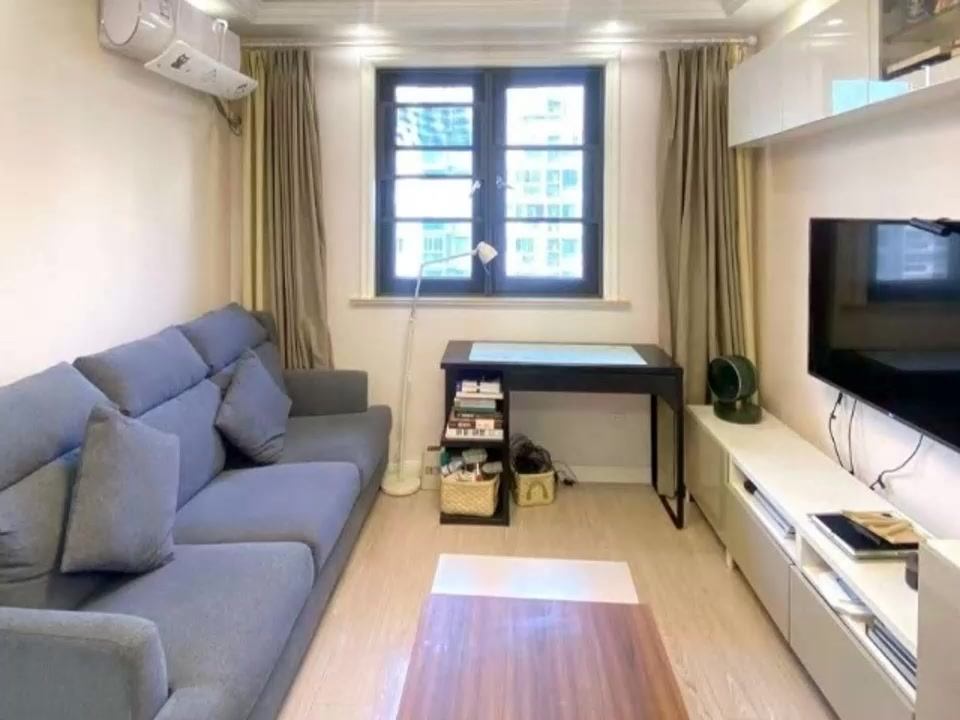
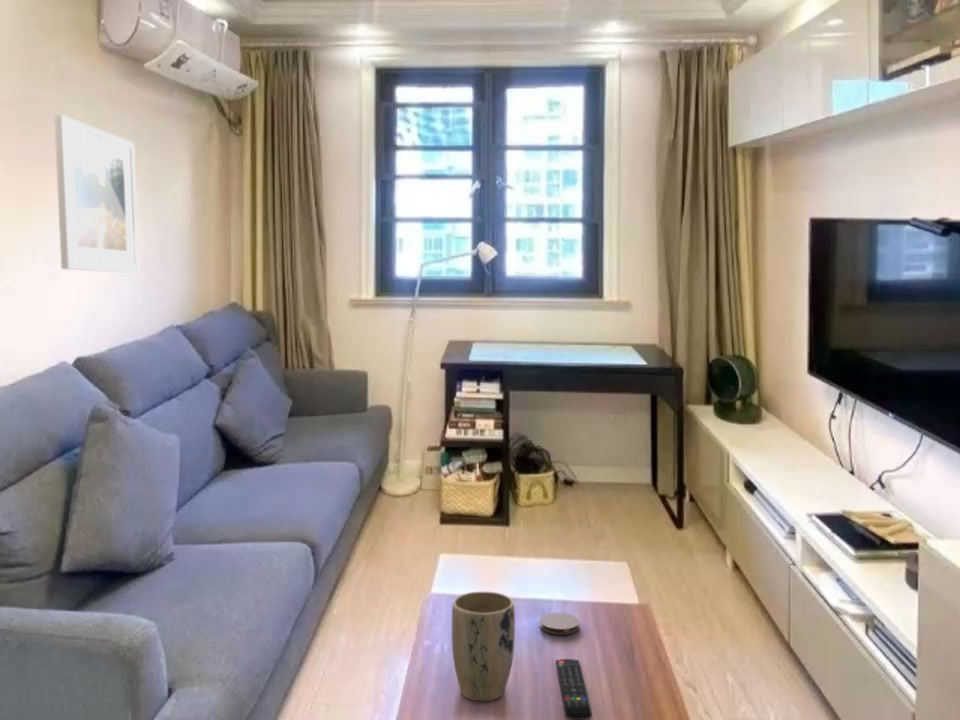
+ plant pot (483, 646)
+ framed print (100, 200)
+ remote control (572, 687)
+ coaster (559, 623)
